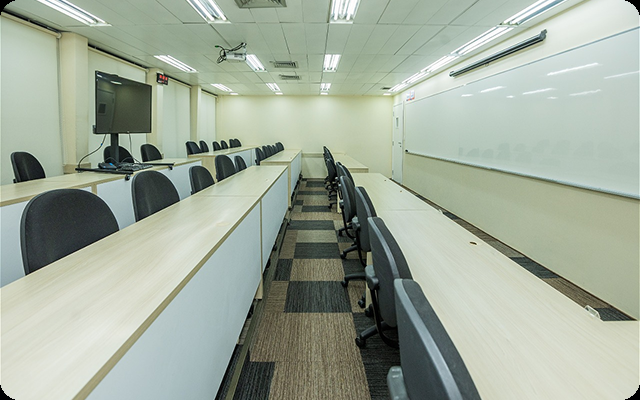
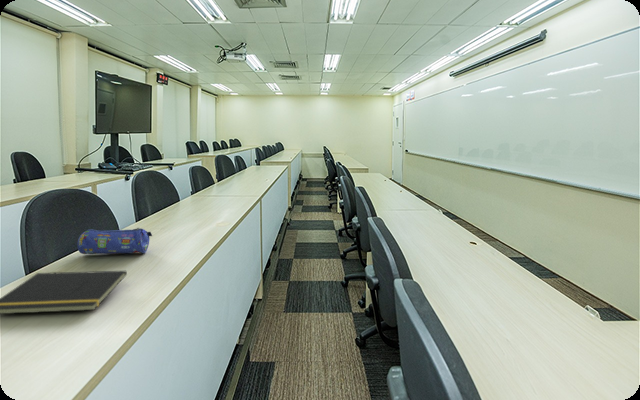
+ notepad (63, 290)
+ pencil case (115, 240)
